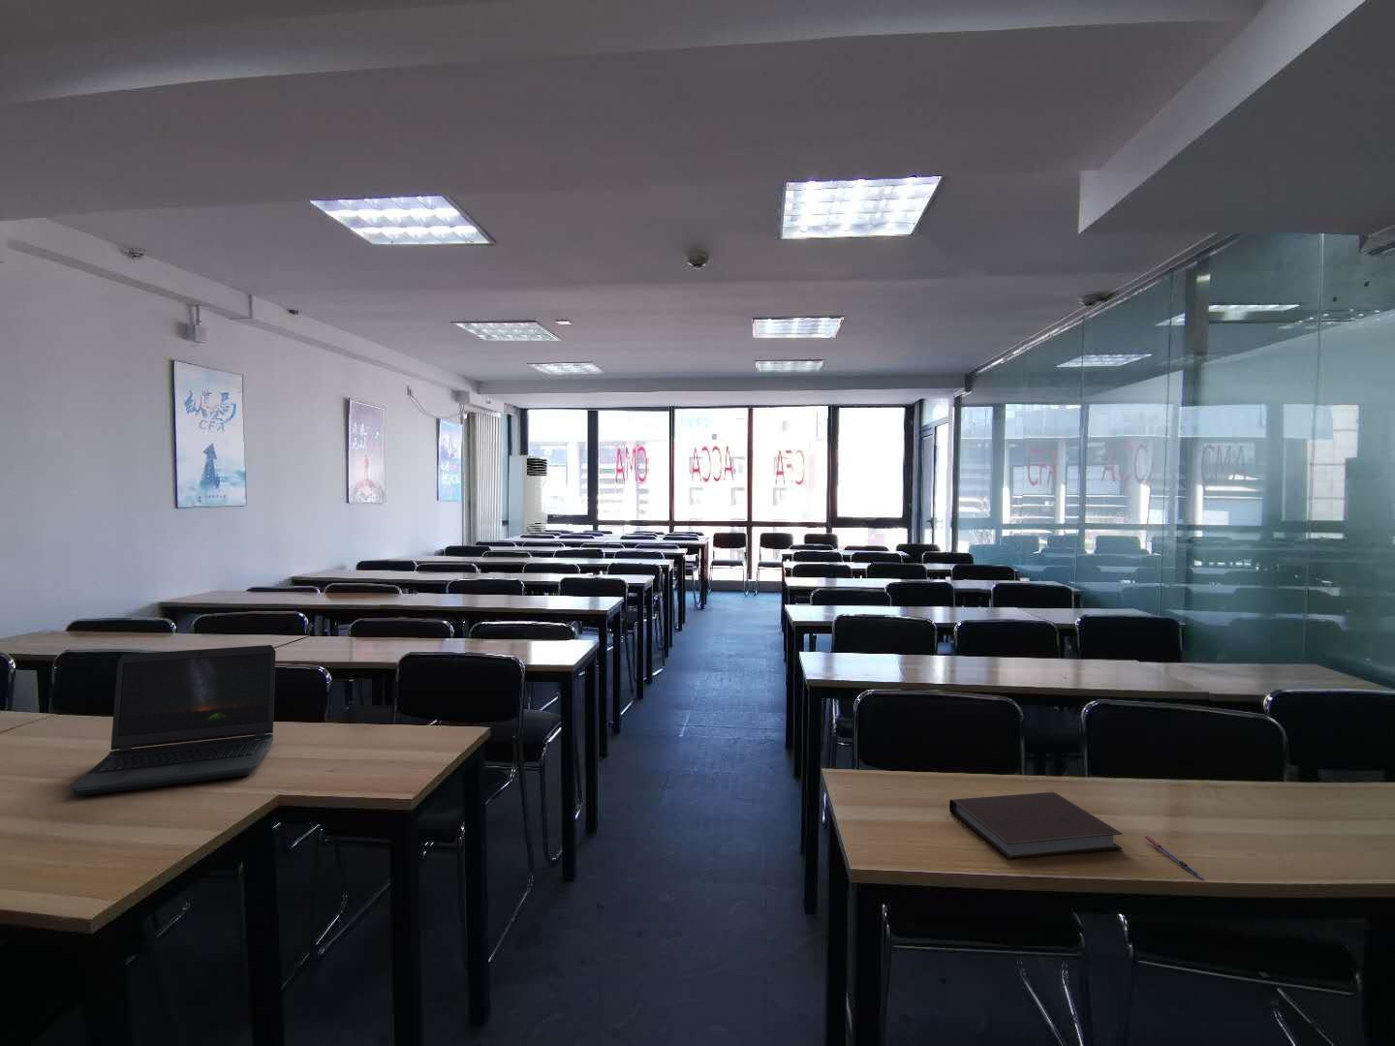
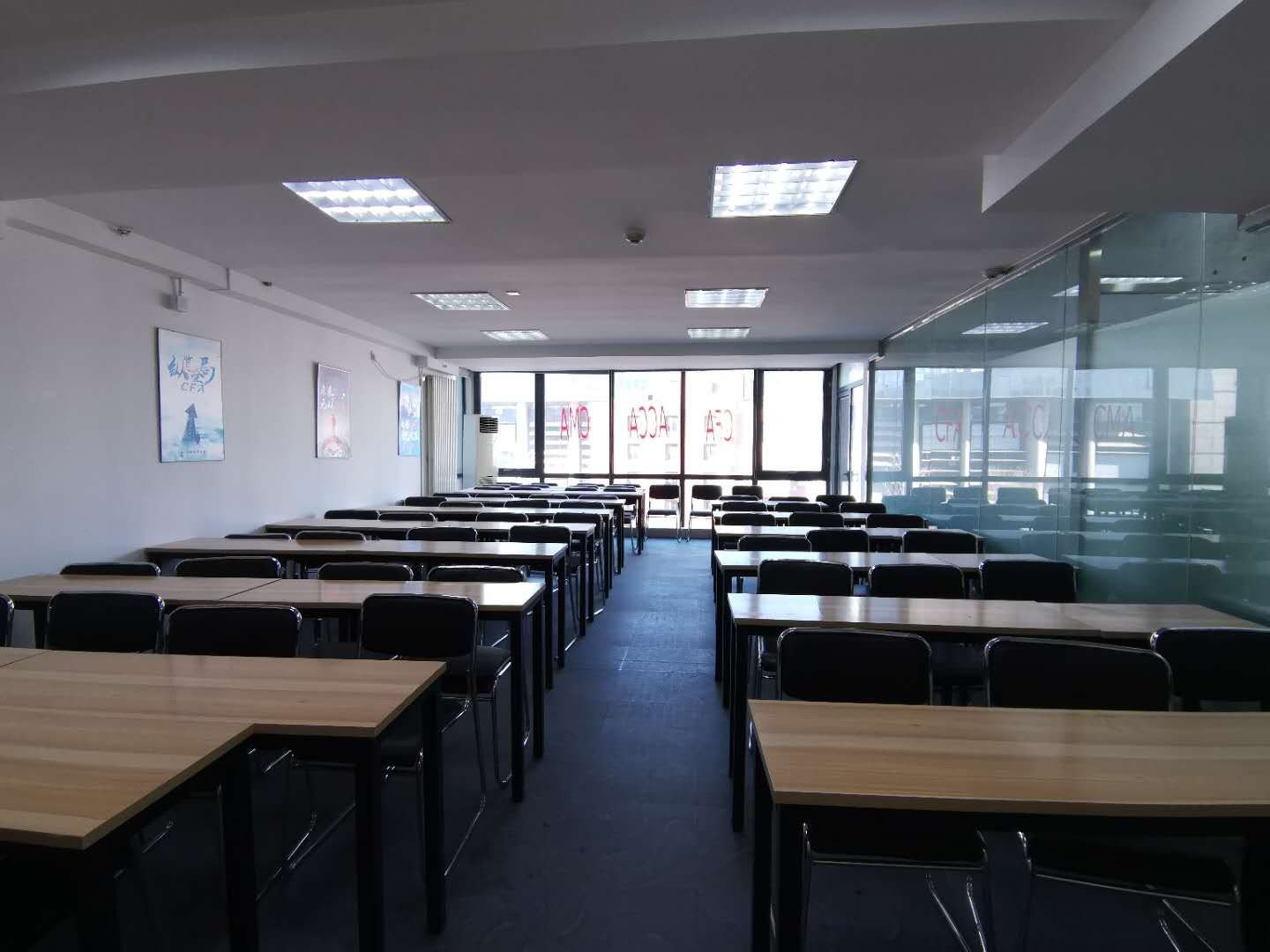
- pen (1172, 855)
- notebook (1030, 821)
- laptop computer (183, 713)
